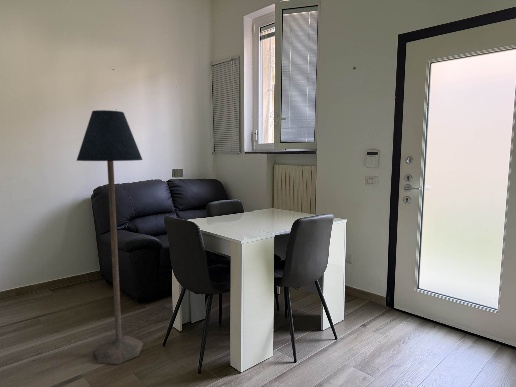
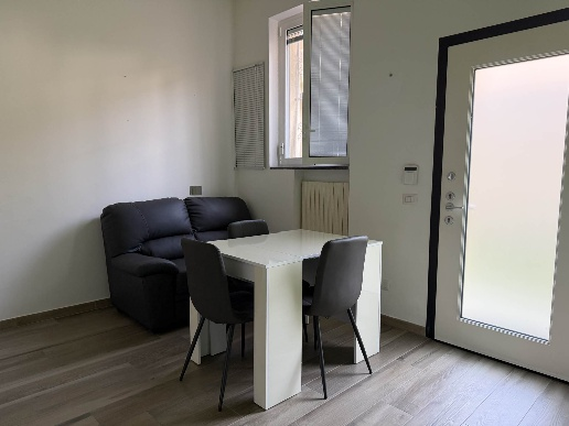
- floor lamp (113, 236)
